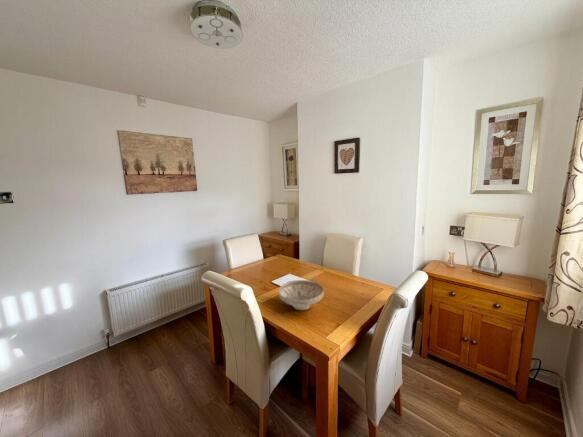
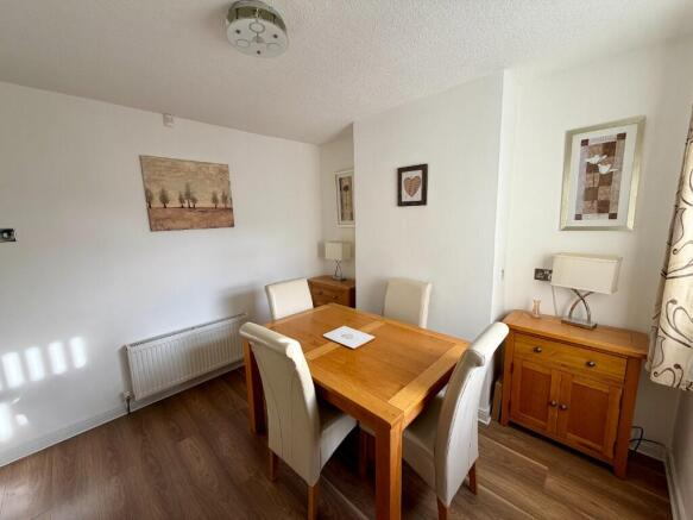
- decorative bowl (301, 297)
